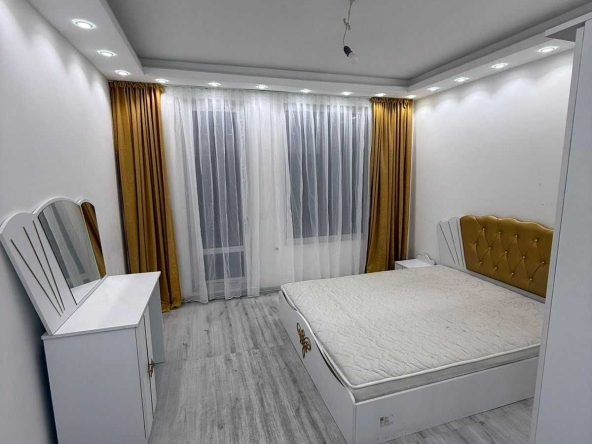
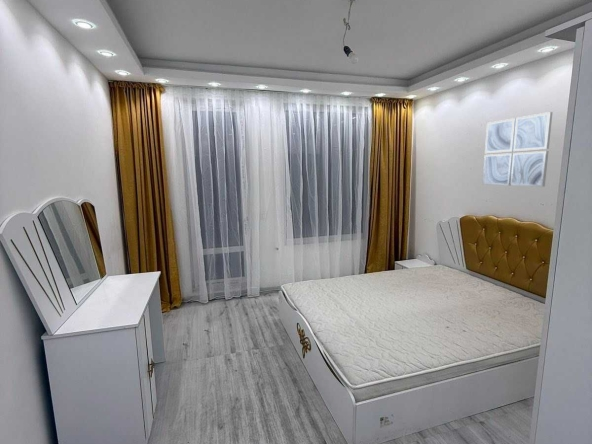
+ wall art (513, 153)
